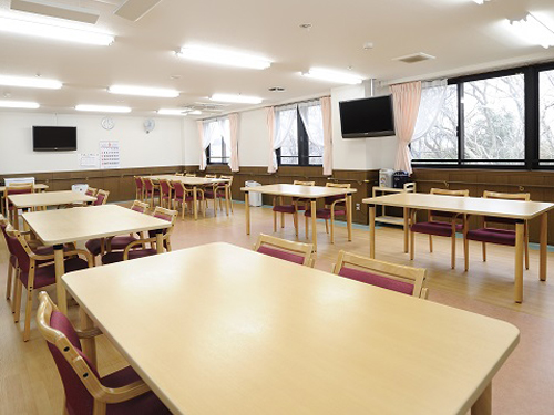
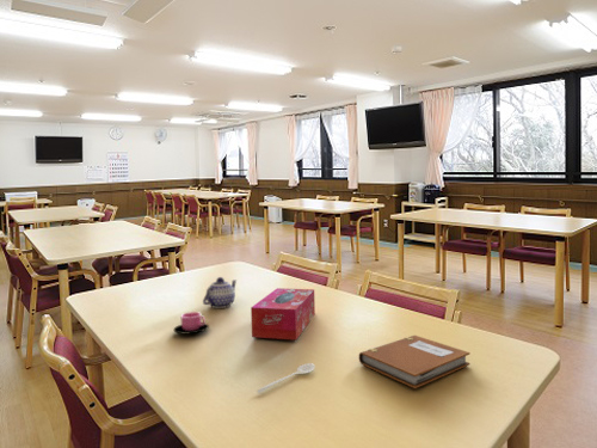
+ teapot (221, 291)
+ notebook (414, 357)
+ cup (191, 323)
+ stirrer (287, 376)
+ tissue box (285, 311)
